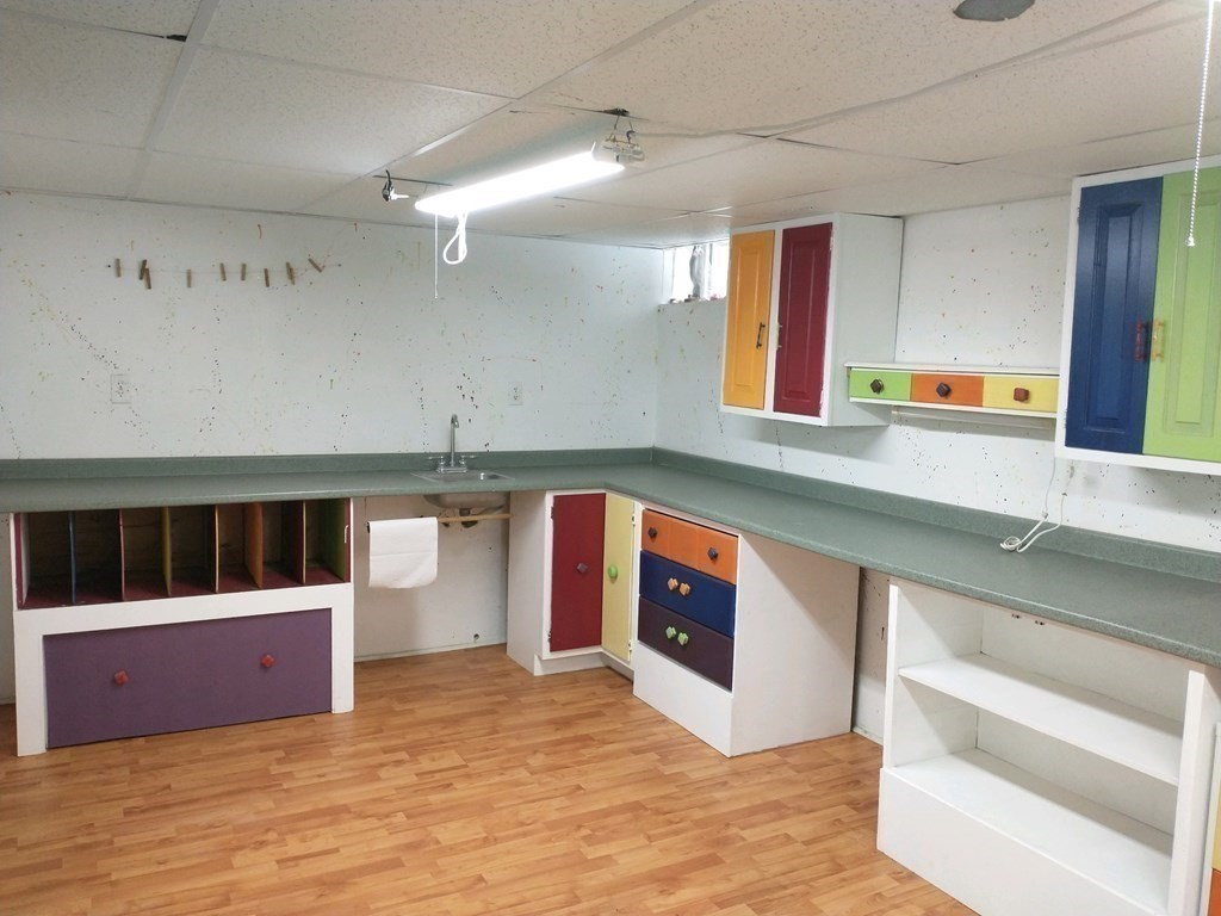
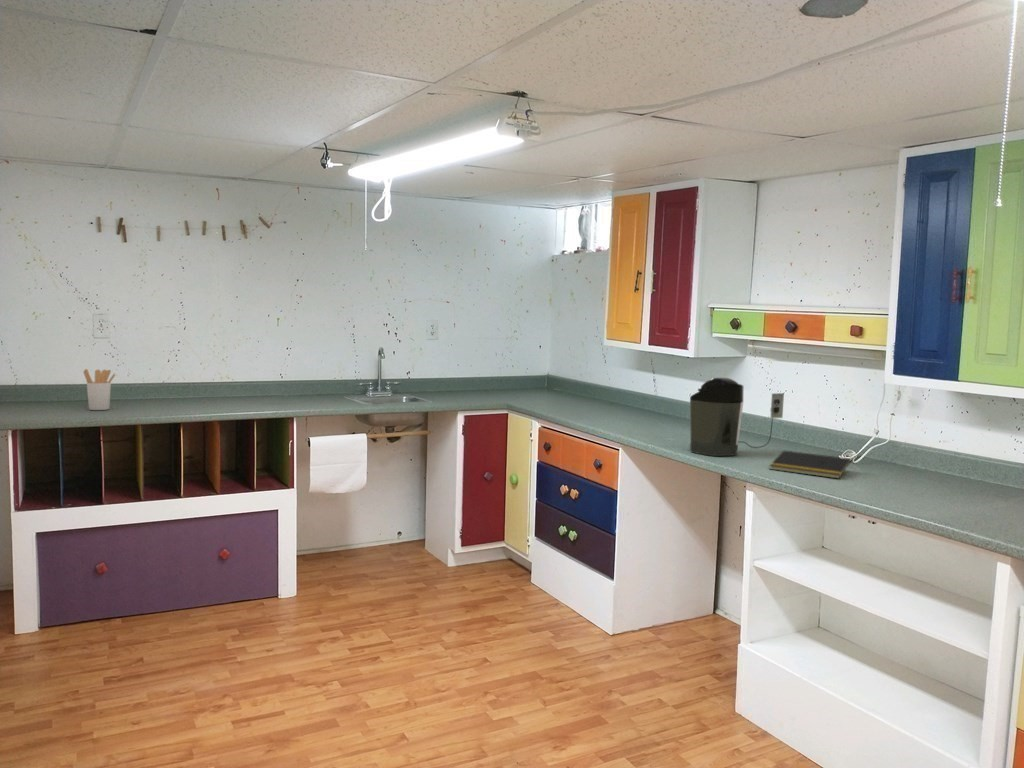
+ utensil holder (100, 388)
+ notepad (810, 463)
+ coffee maker (729, 414)
